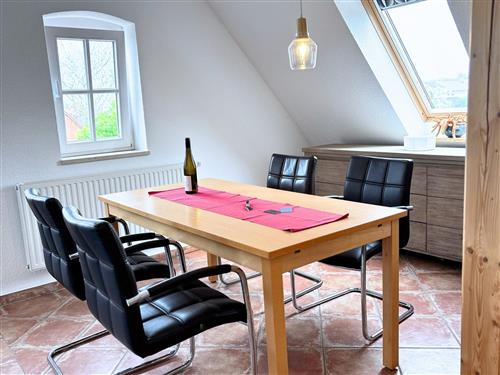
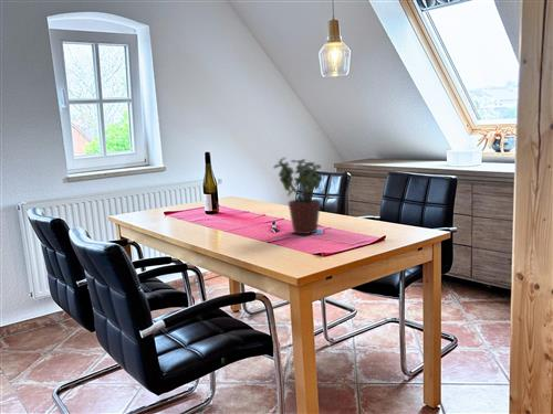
+ potted plant (302, 193)
